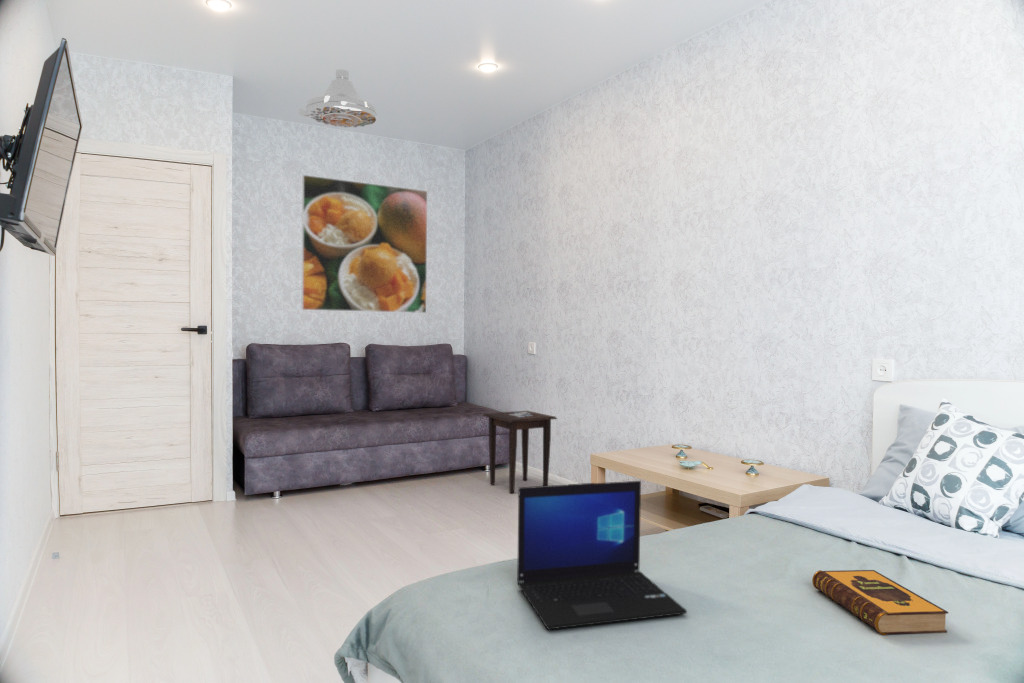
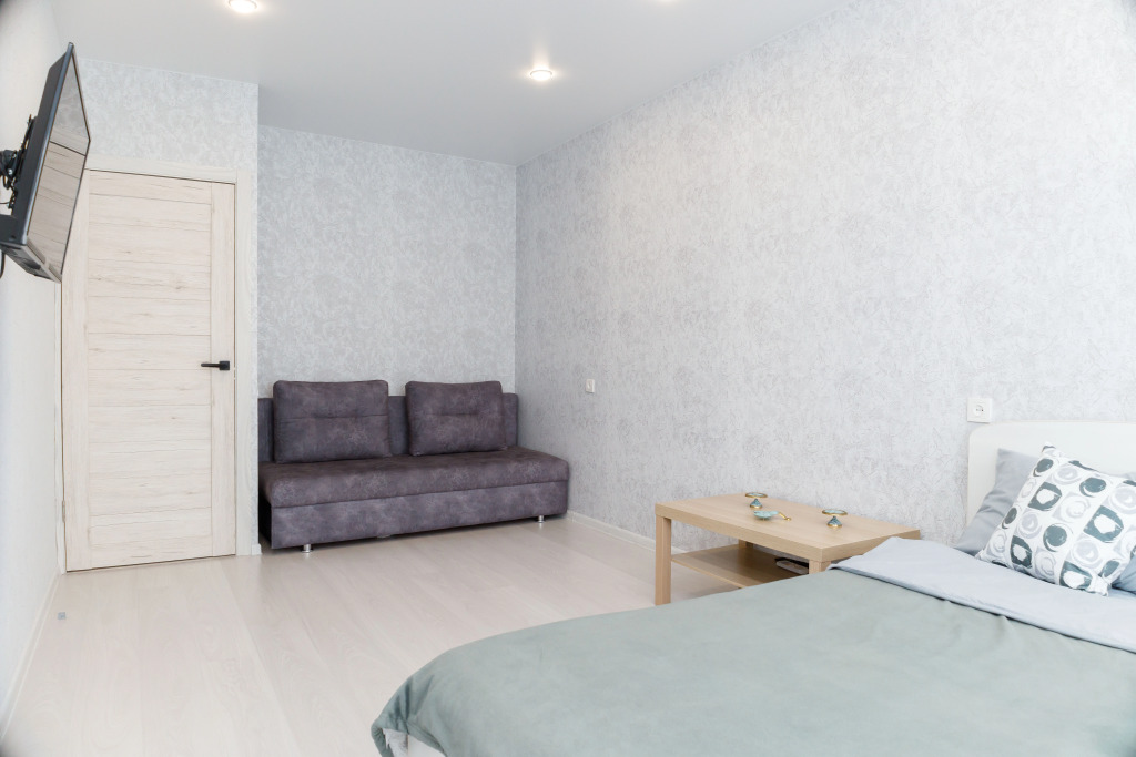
- laptop (598, 548)
- pendant lamp (338, 96)
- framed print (367, 247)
- side table (516, 449)
- hardback book (874, 599)
